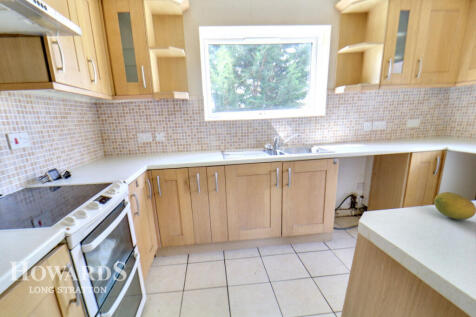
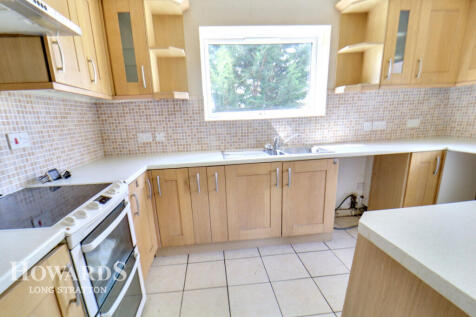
- fruit (454, 205)
